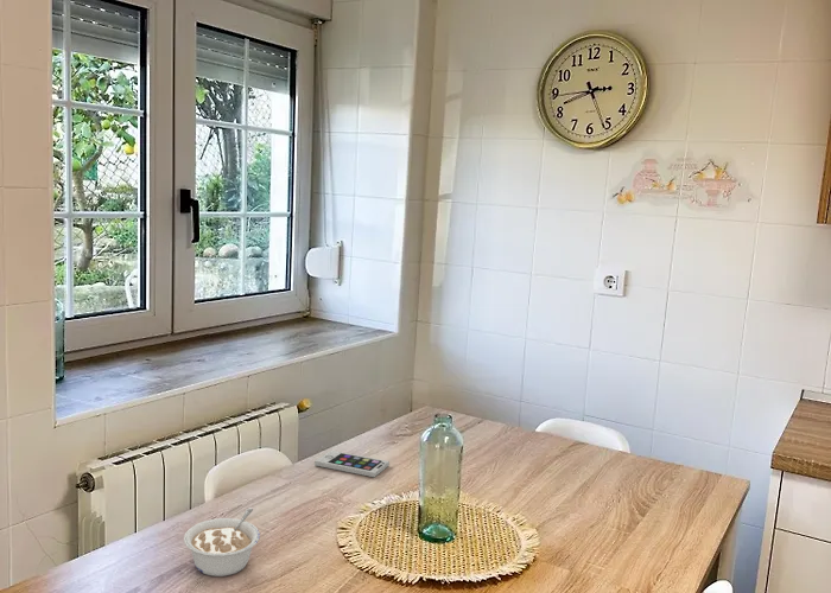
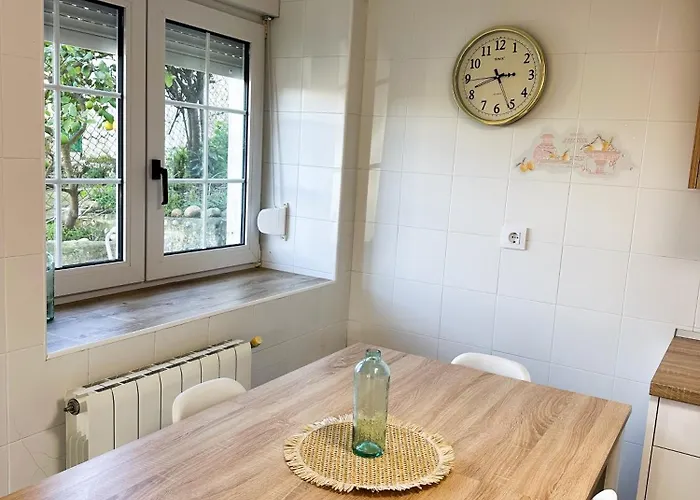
- legume (221, 544)
- smartphone (351, 463)
